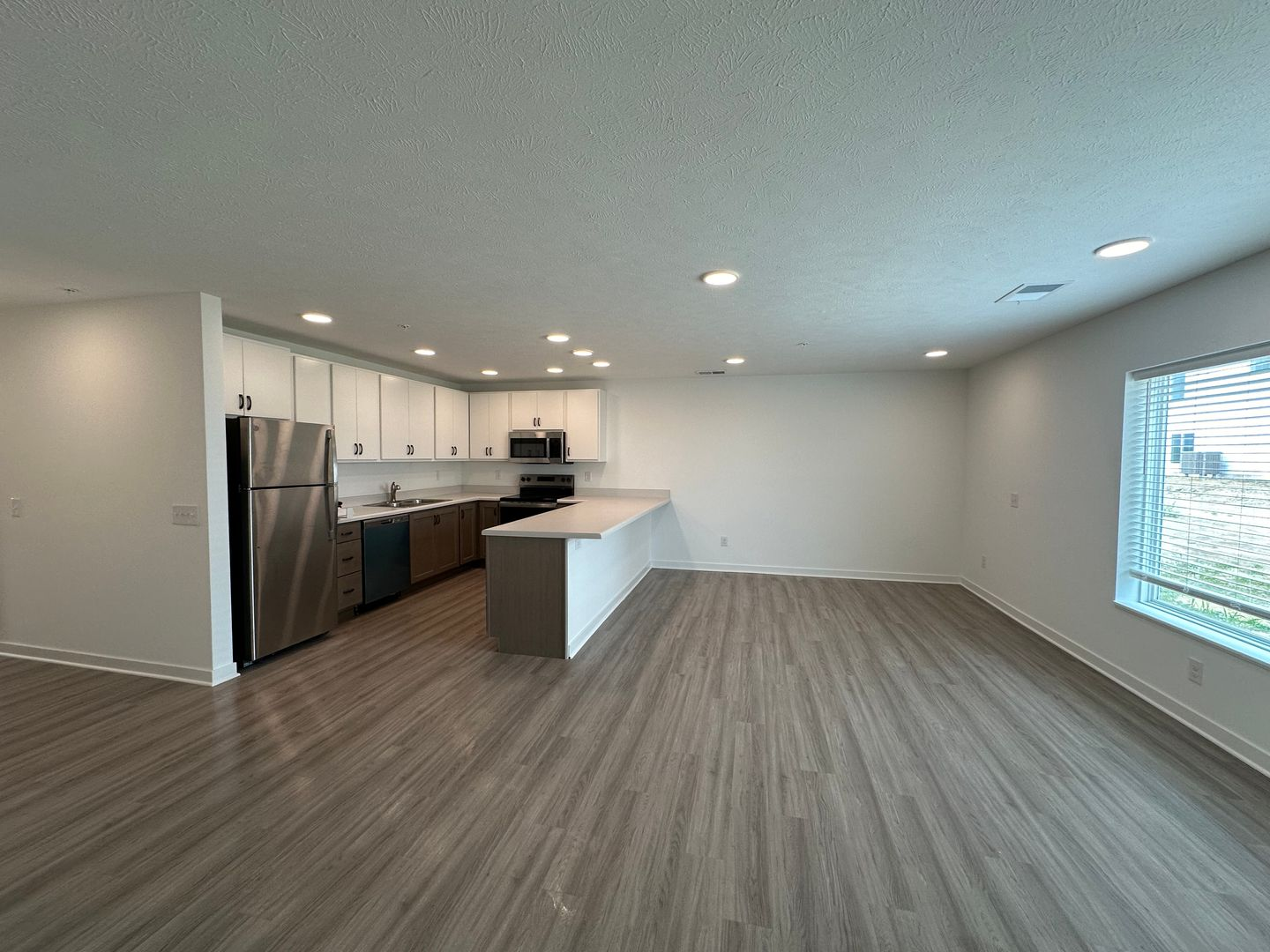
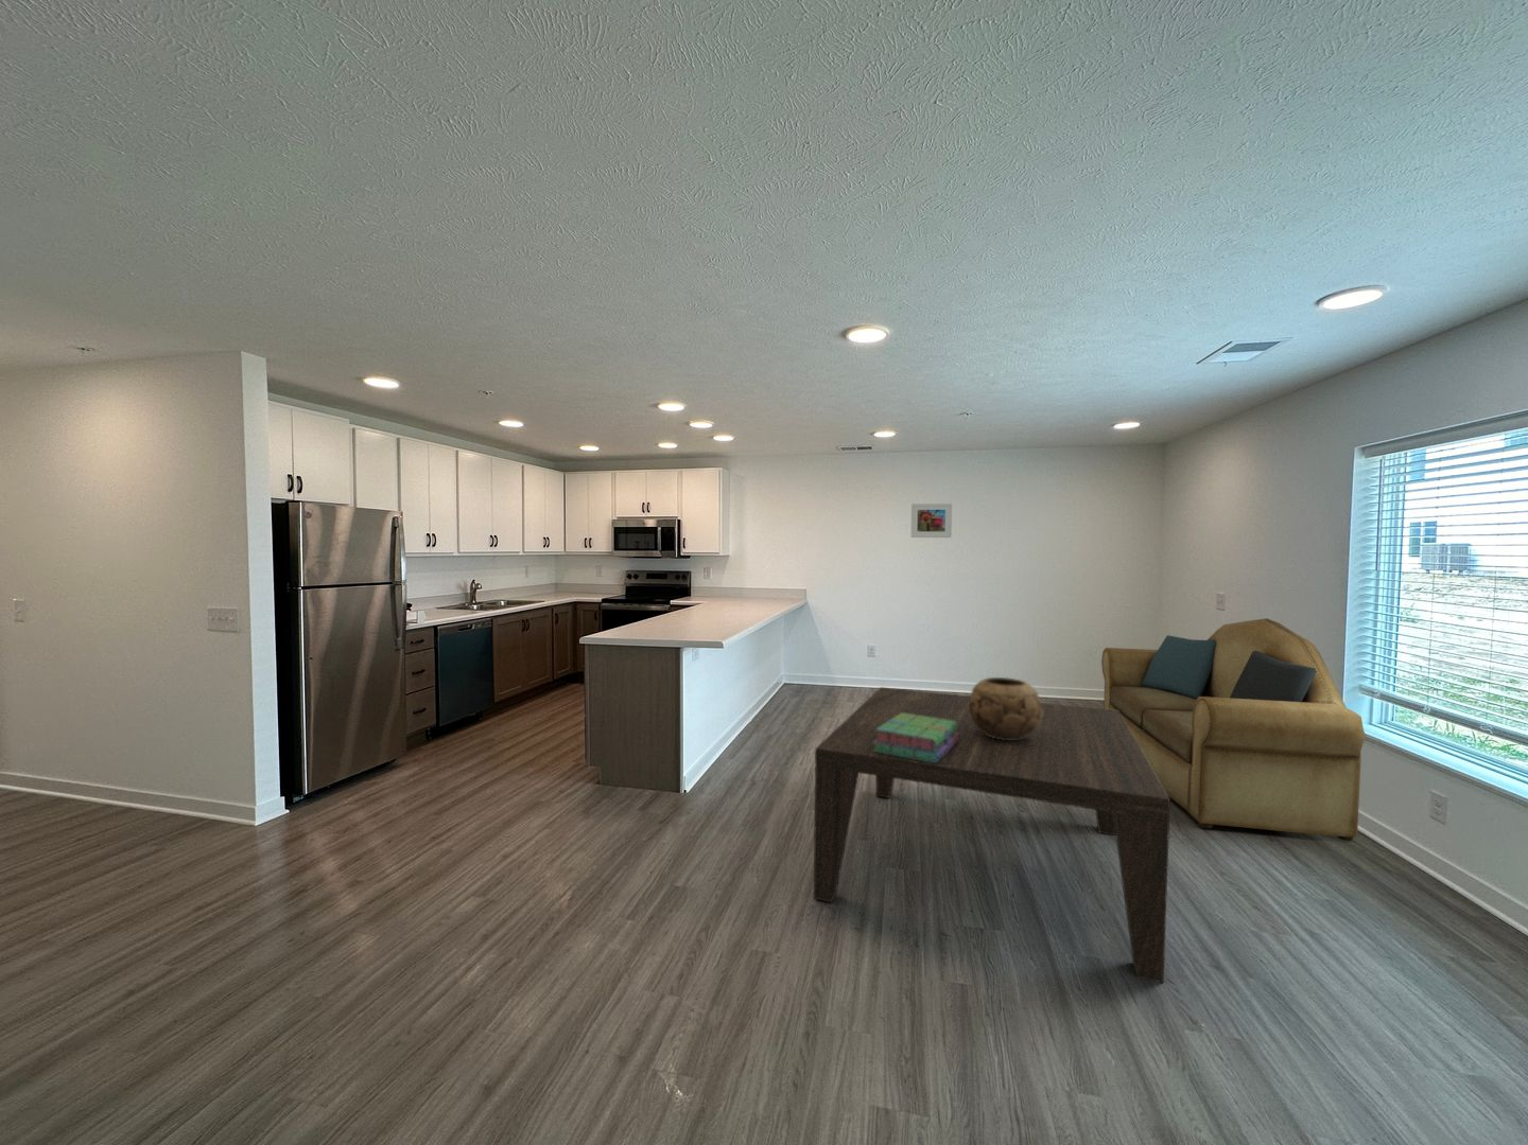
+ stack of books (917, 735)
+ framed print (930, 521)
+ sofa (1209, 698)
+ coffee table (982, 791)
+ decorative bowl (1003, 707)
